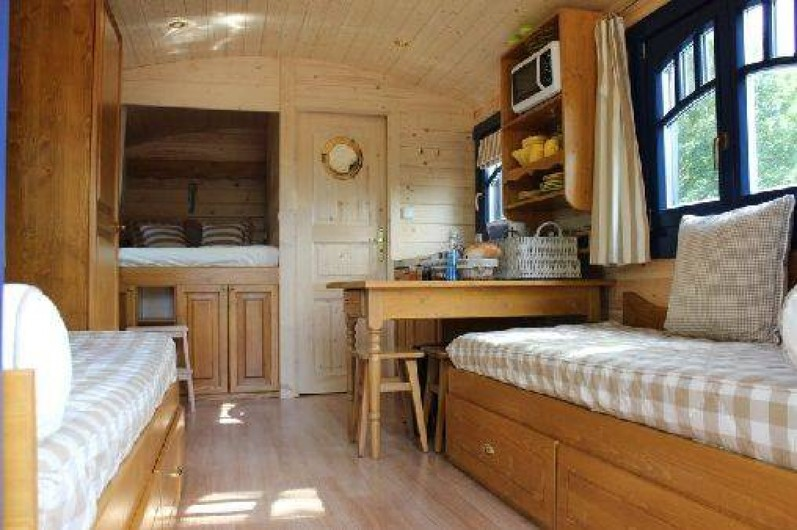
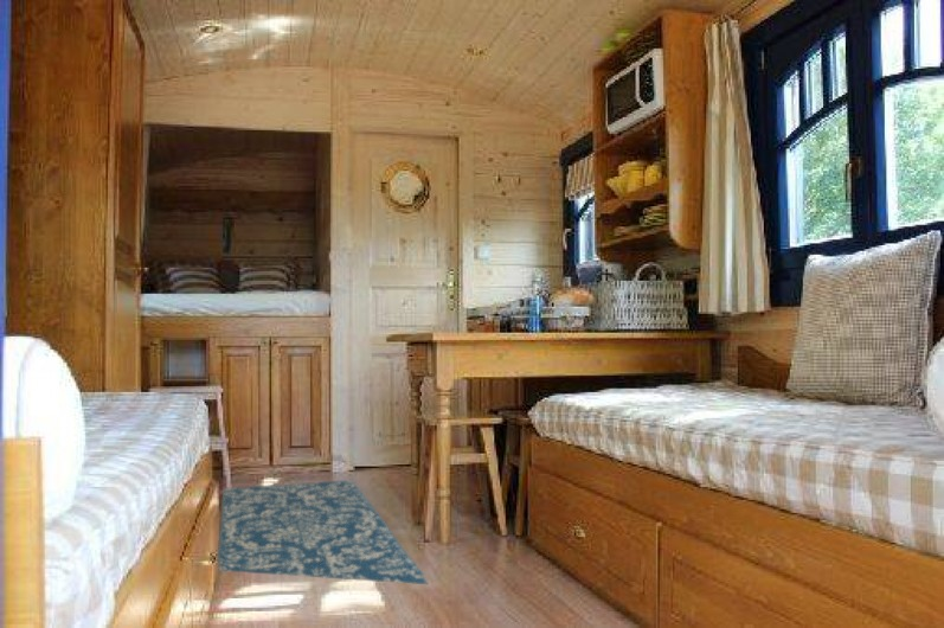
+ rug (306, 534)
